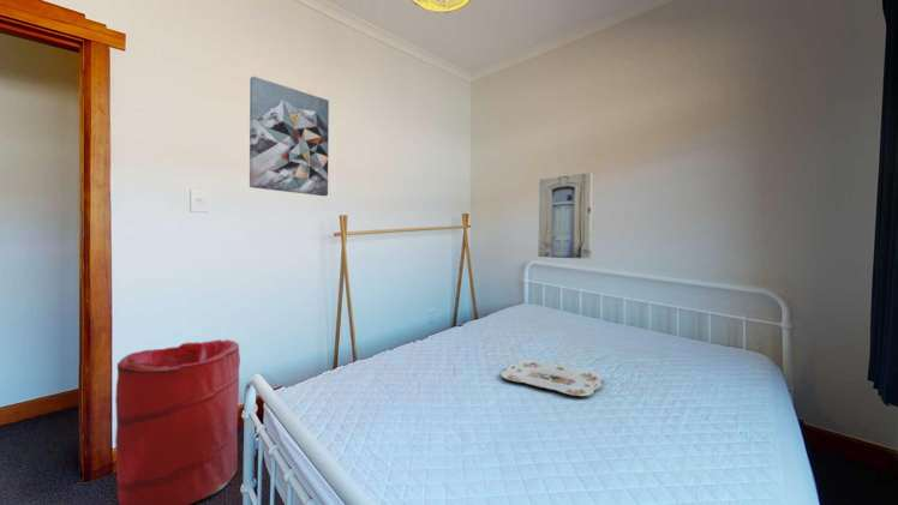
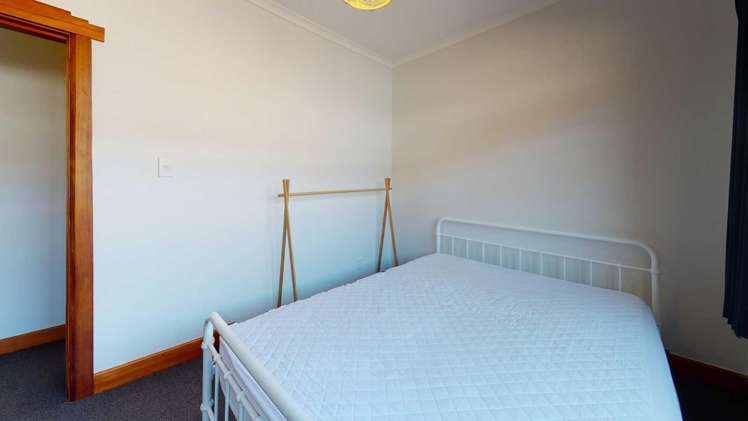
- wall art (291, 140)
- laundry hamper (182, 413)
- wall art (563, 217)
- serving tray (551, 377)
